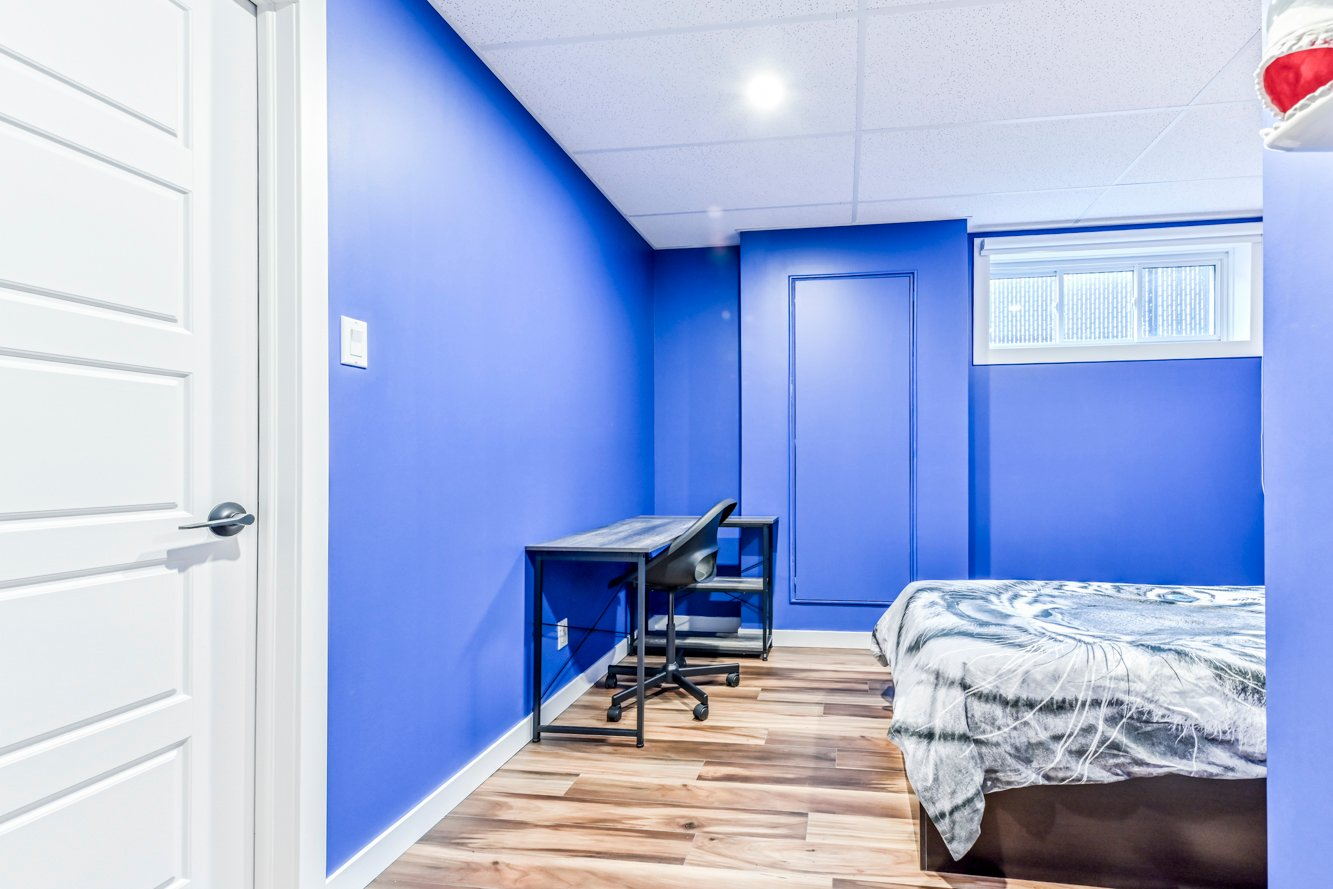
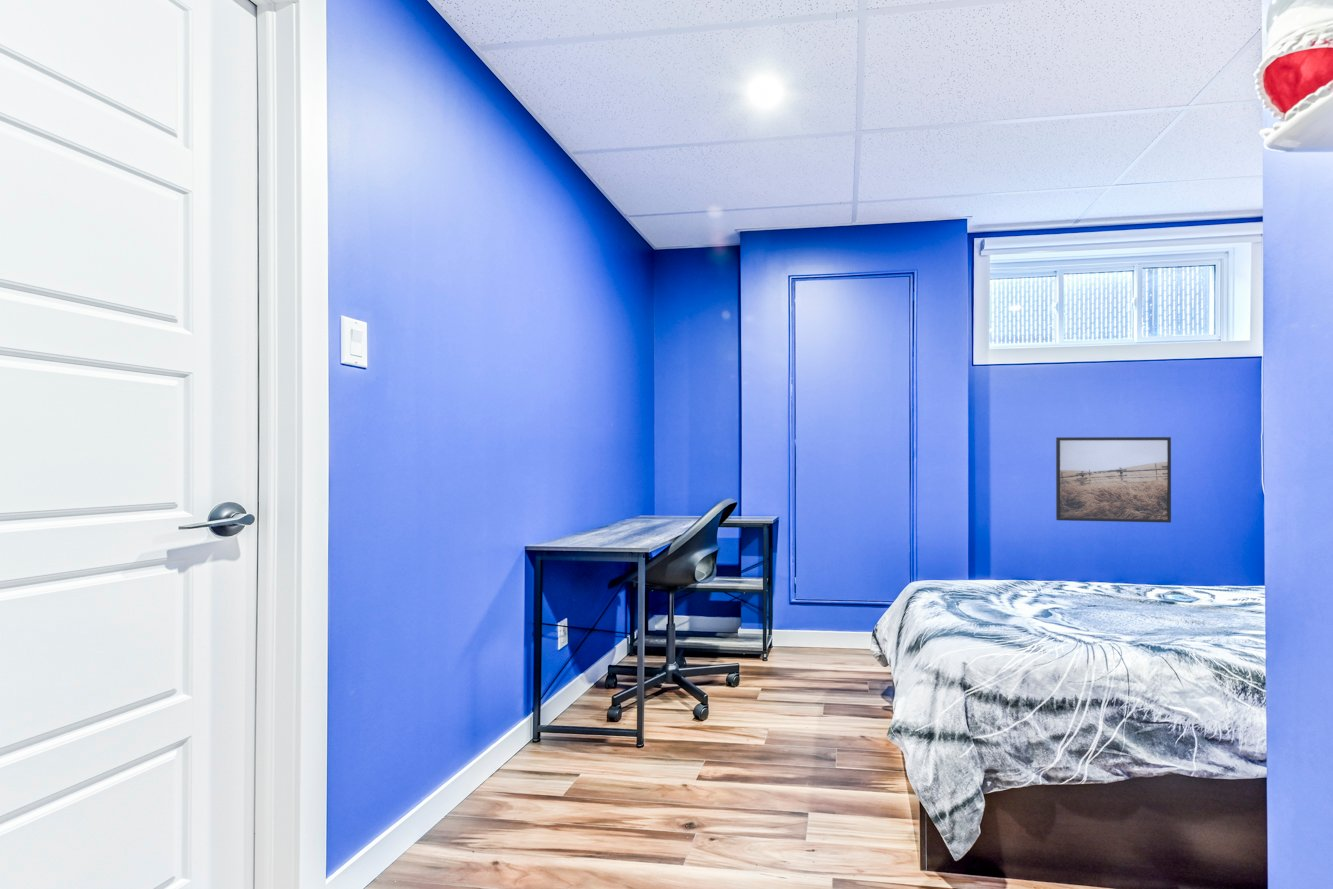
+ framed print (1112, 479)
